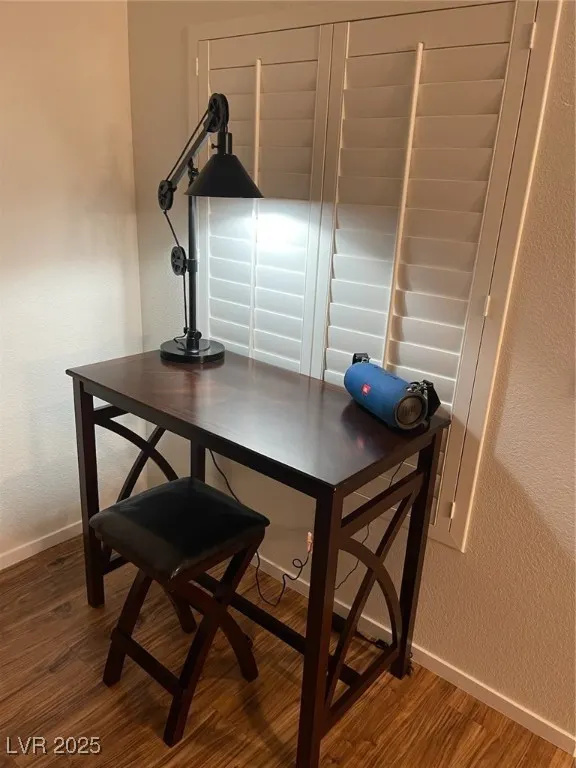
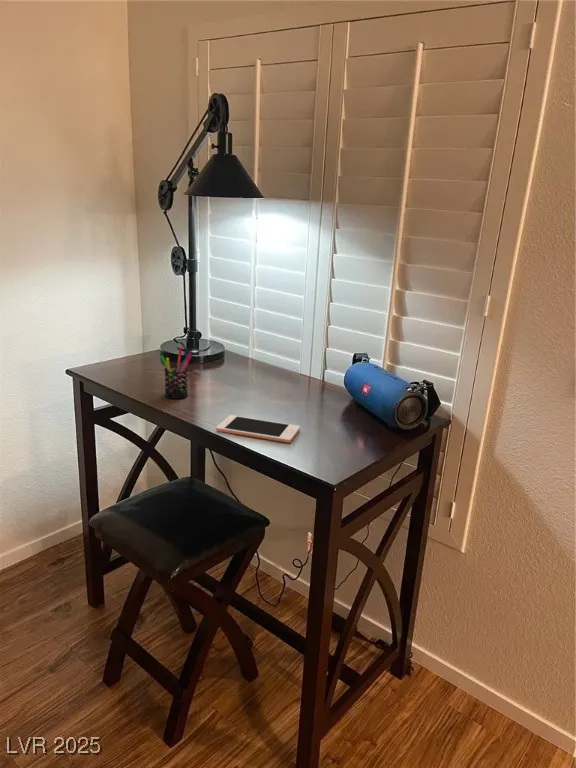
+ cell phone (258, 428)
+ pen holder (174, 372)
